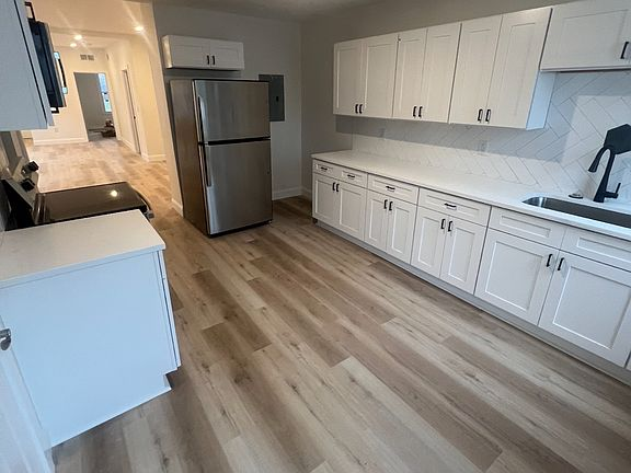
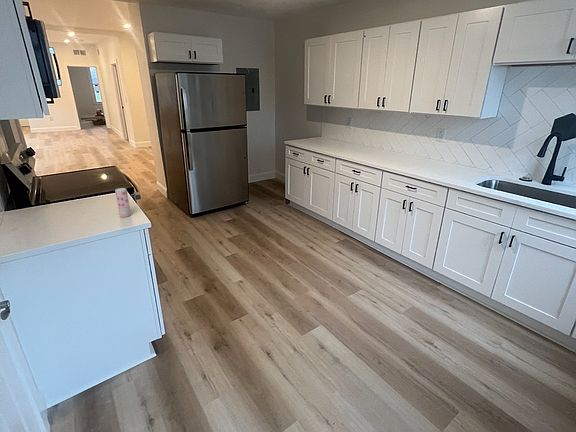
+ beverage can (123, 202)
